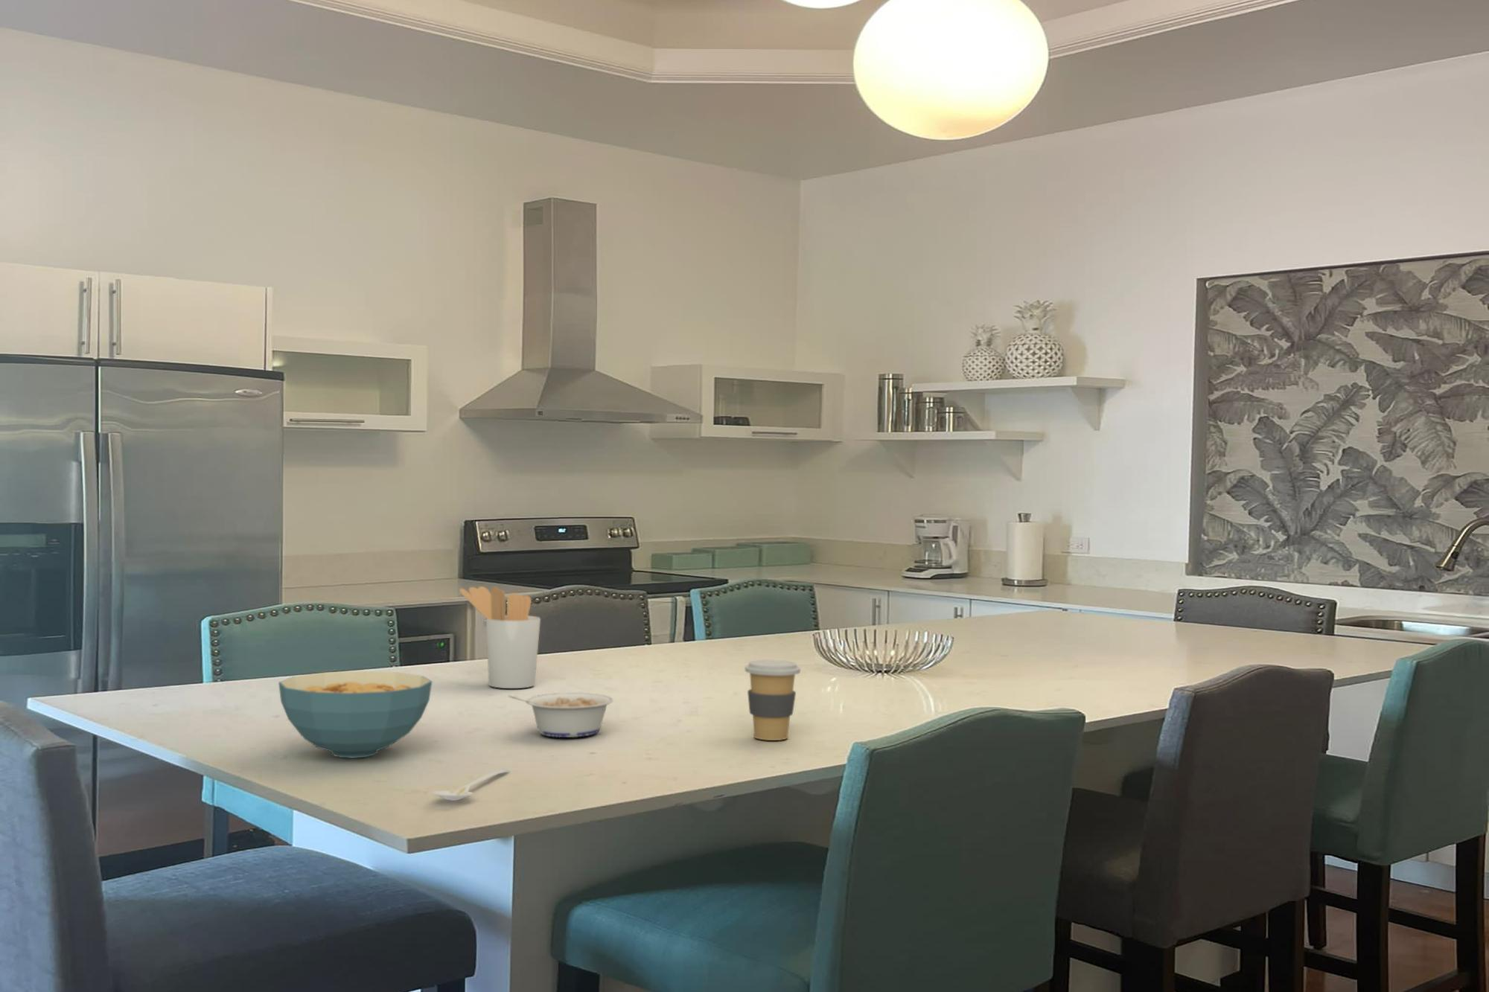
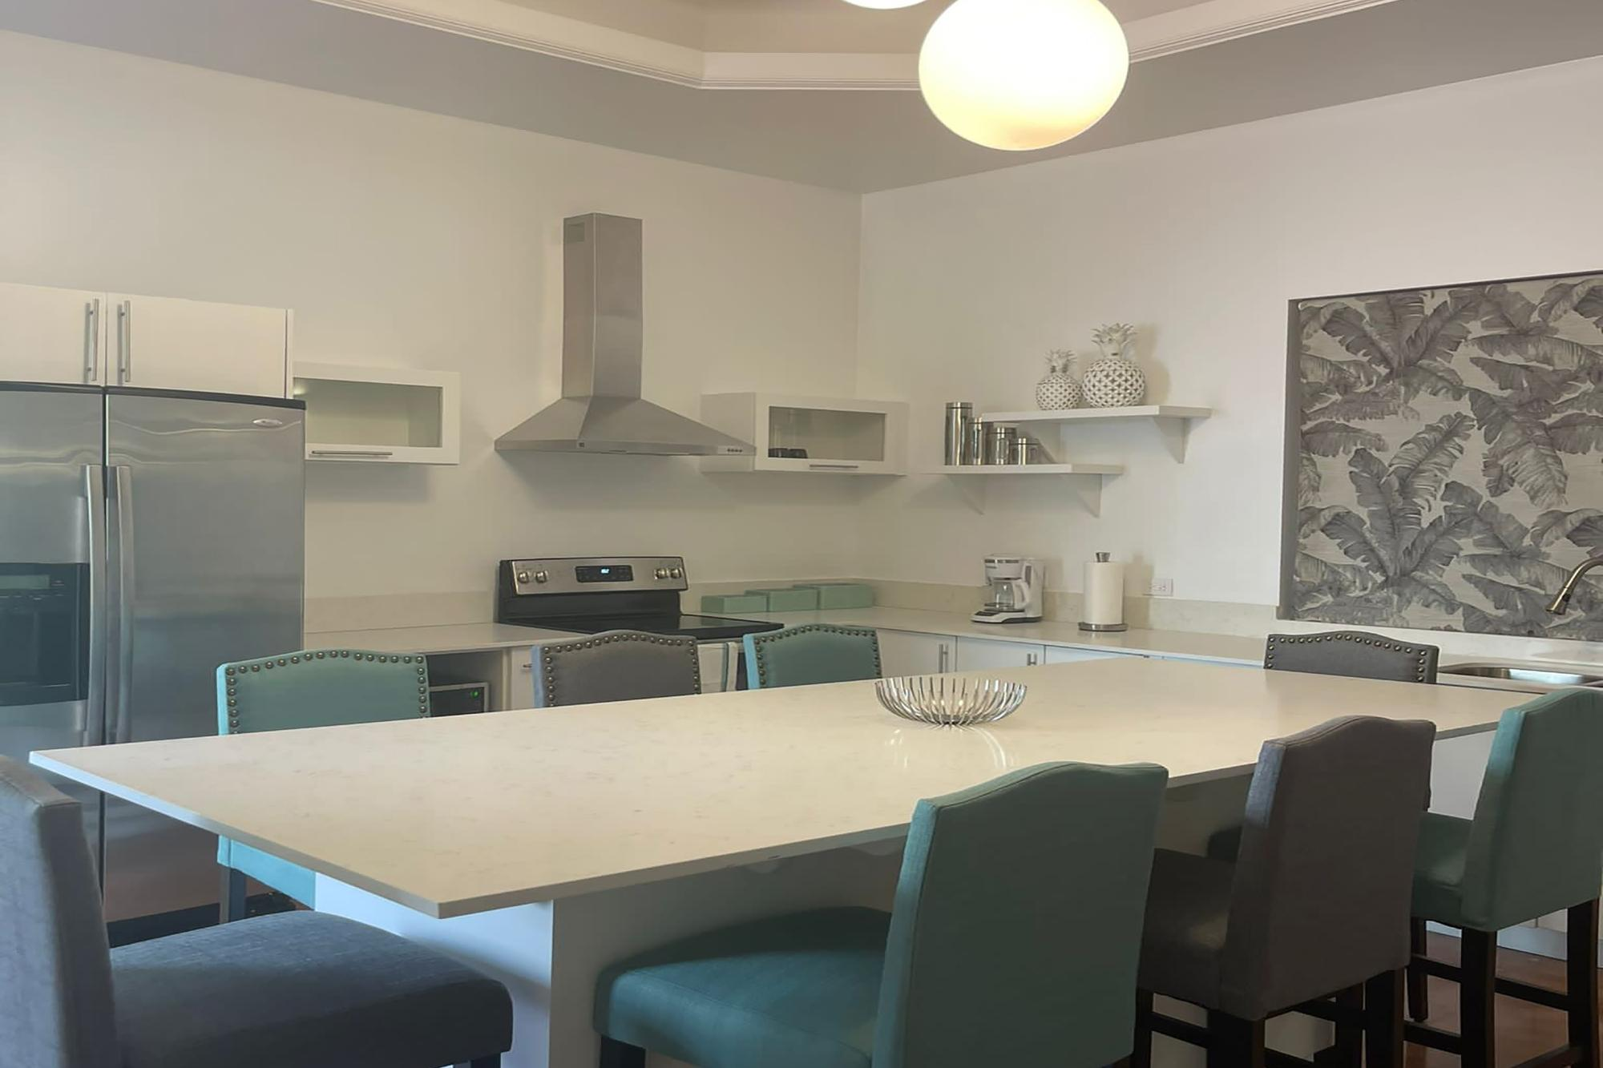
- cereal bowl (355, 717)
- coffee cup (772, 700)
- stirrer (476, 782)
- utensil holder (500, 634)
- legume (567, 713)
